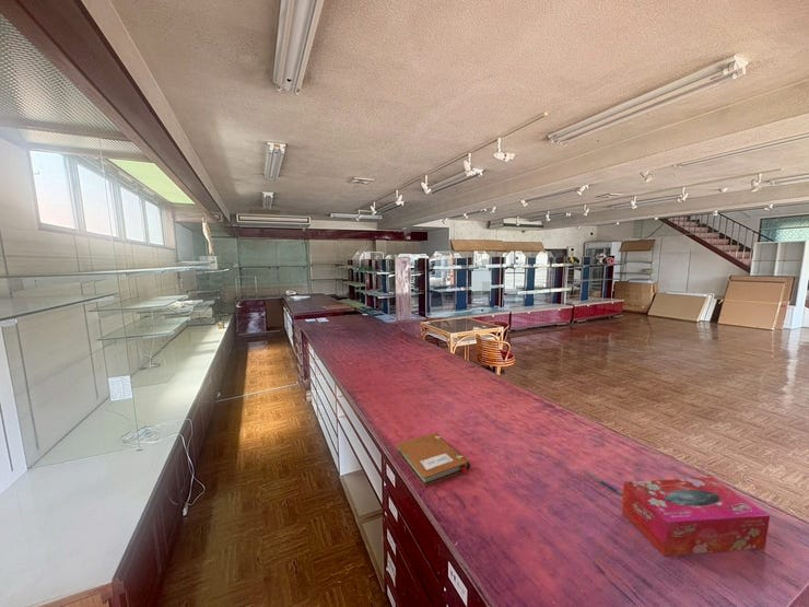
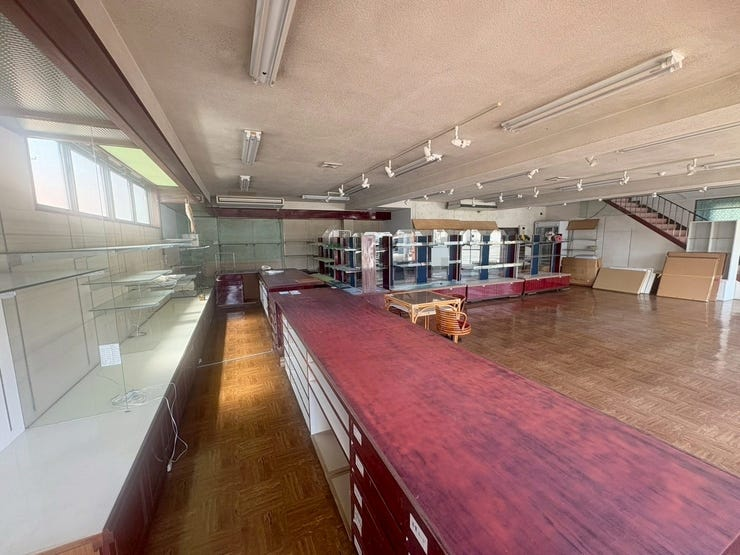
- pen (600, 481)
- tissue box (690, 513)
- notebook (432, 456)
